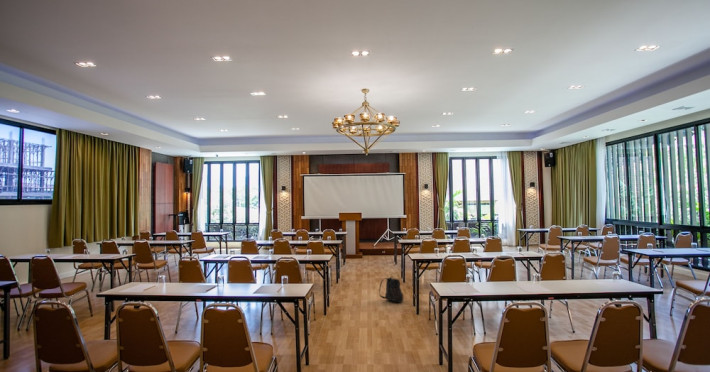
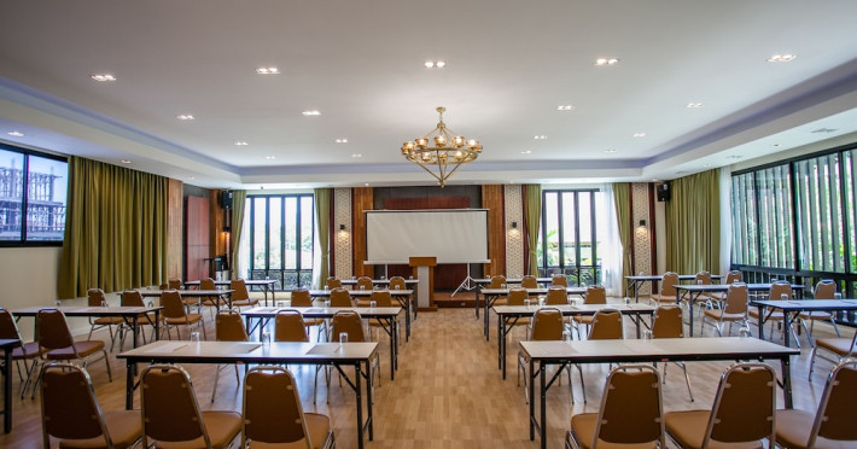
- backpack (391, 289)
